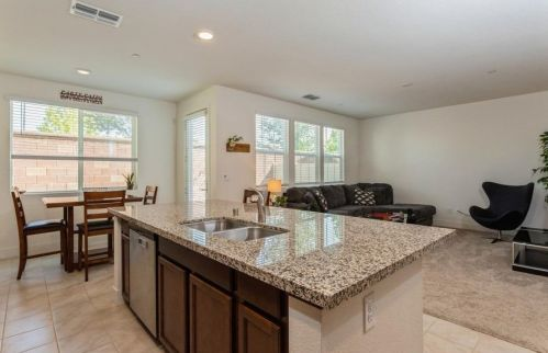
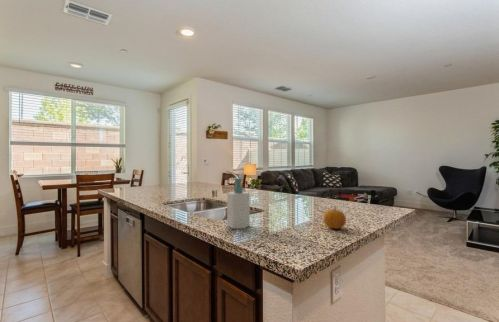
+ soap bottle (238, 202)
+ fruit (334, 216)
